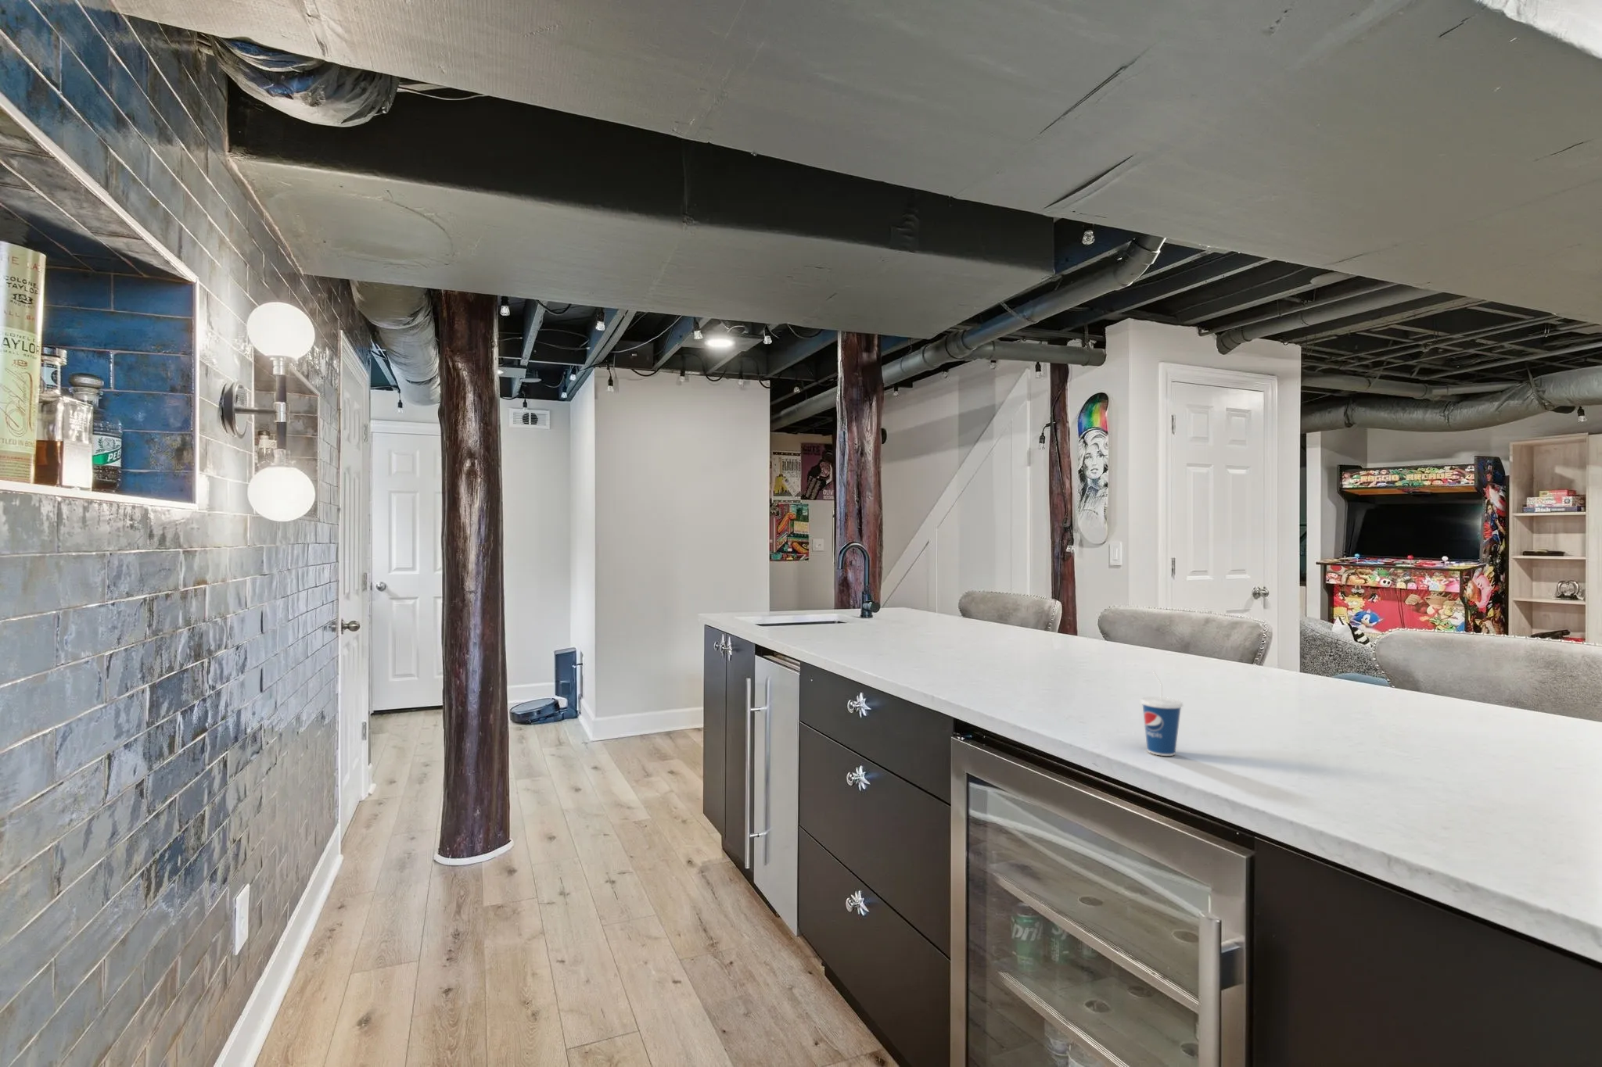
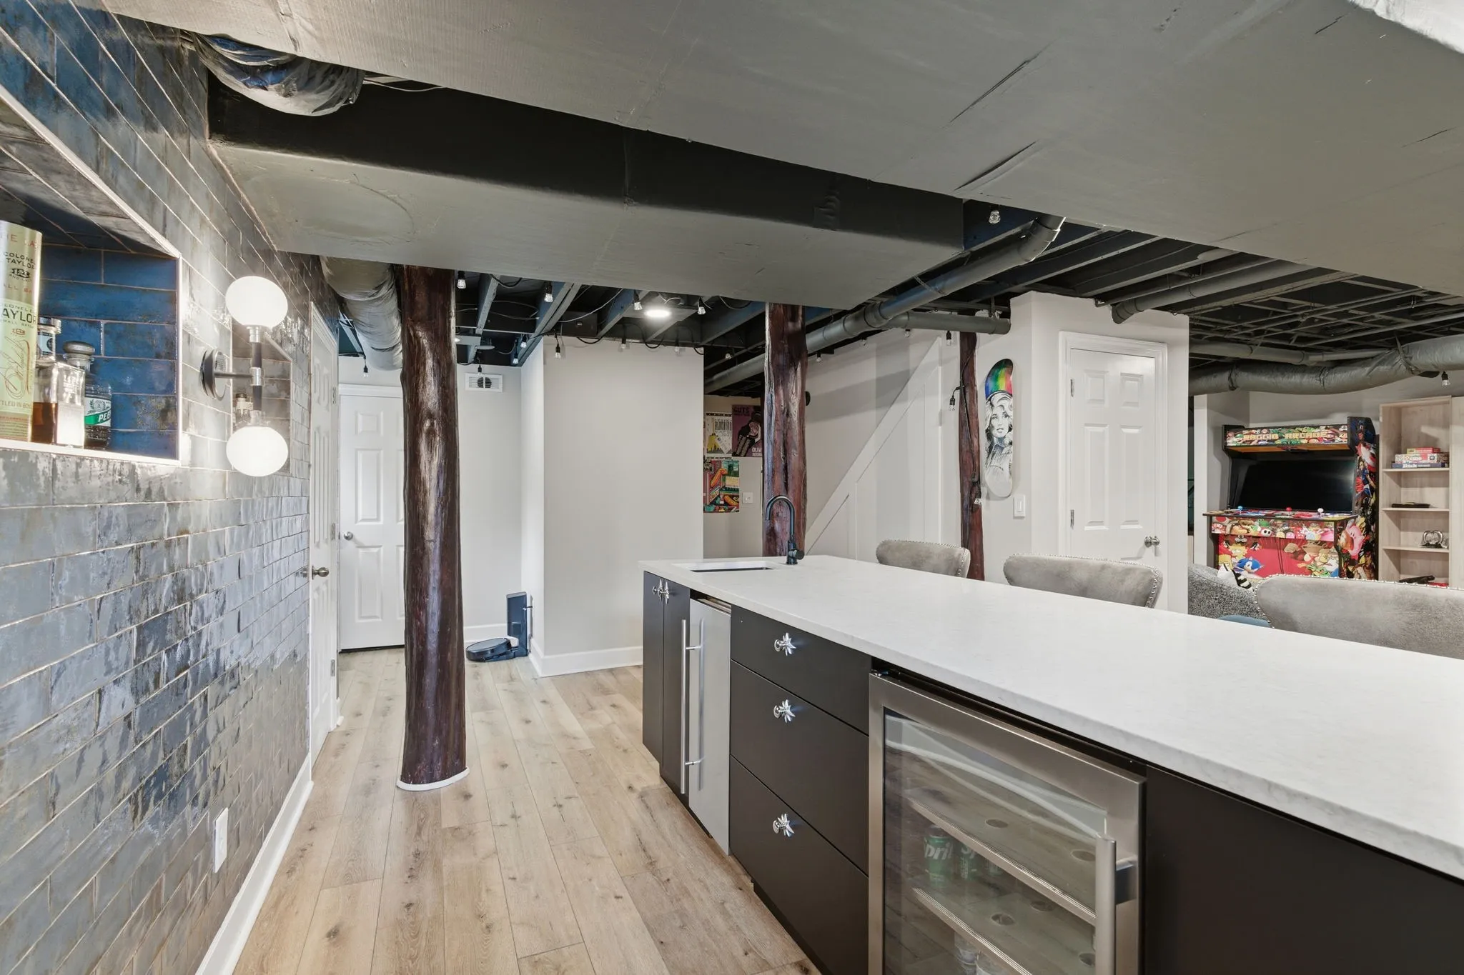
- cup (1161, 712)
